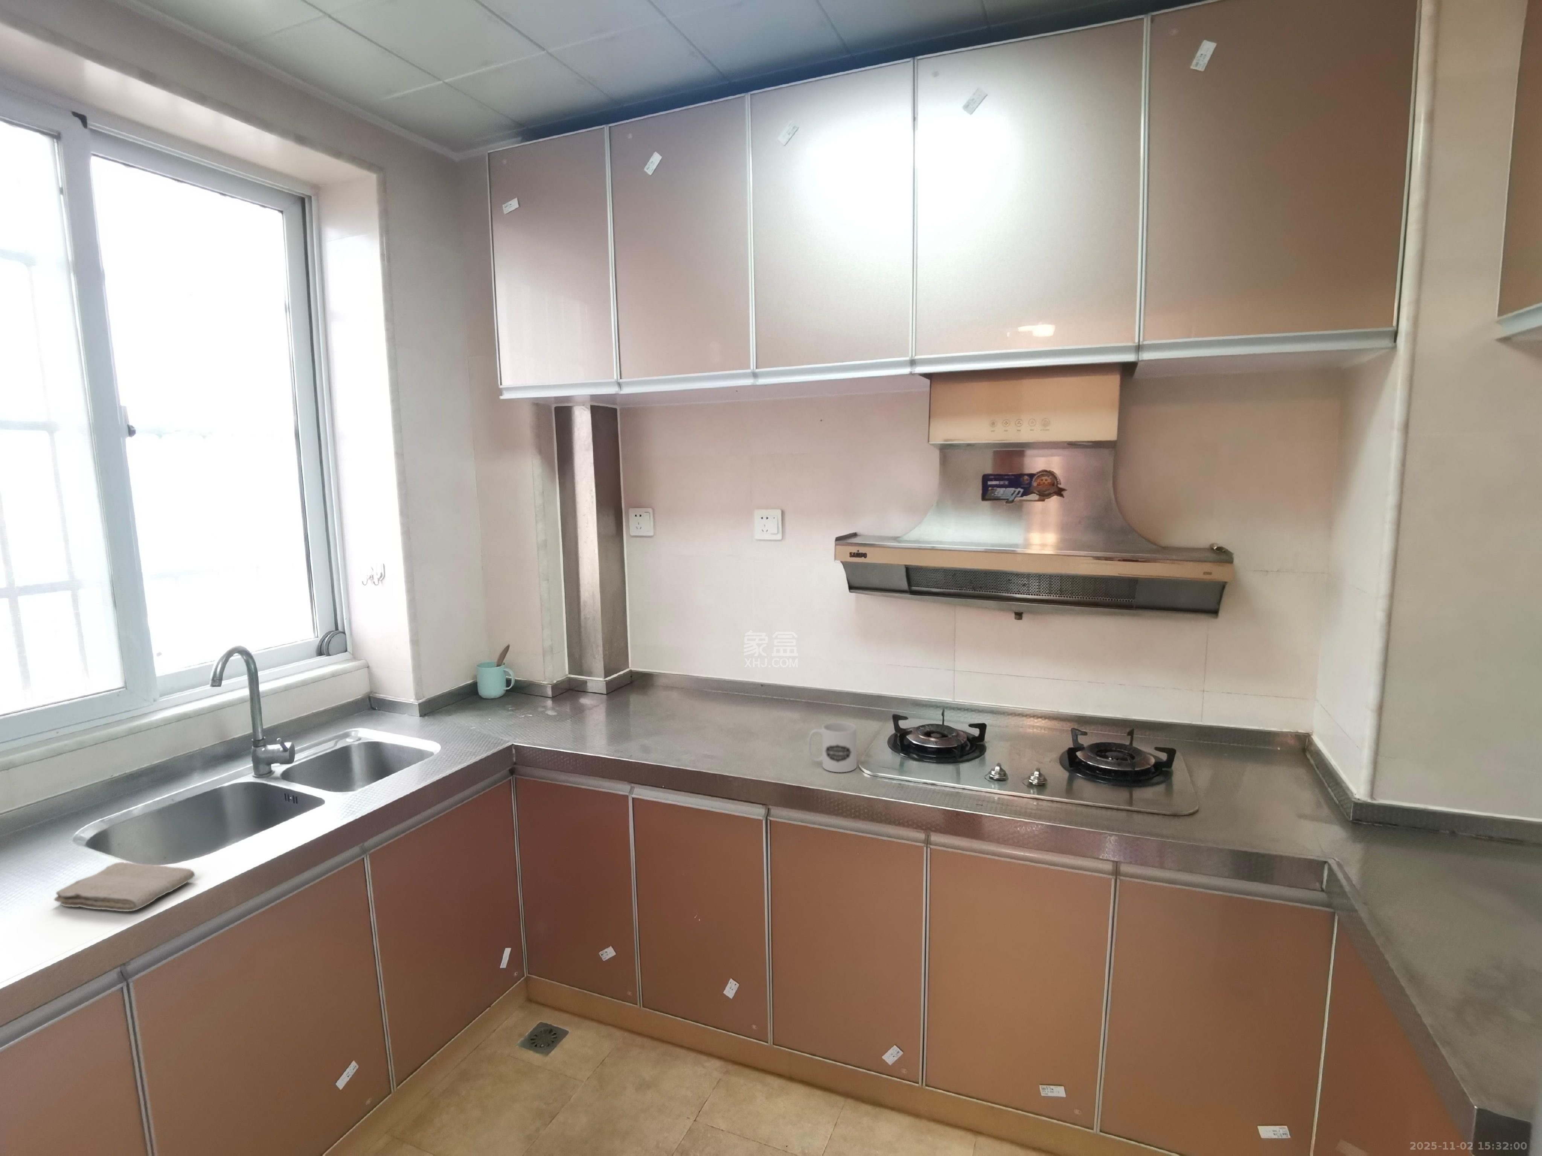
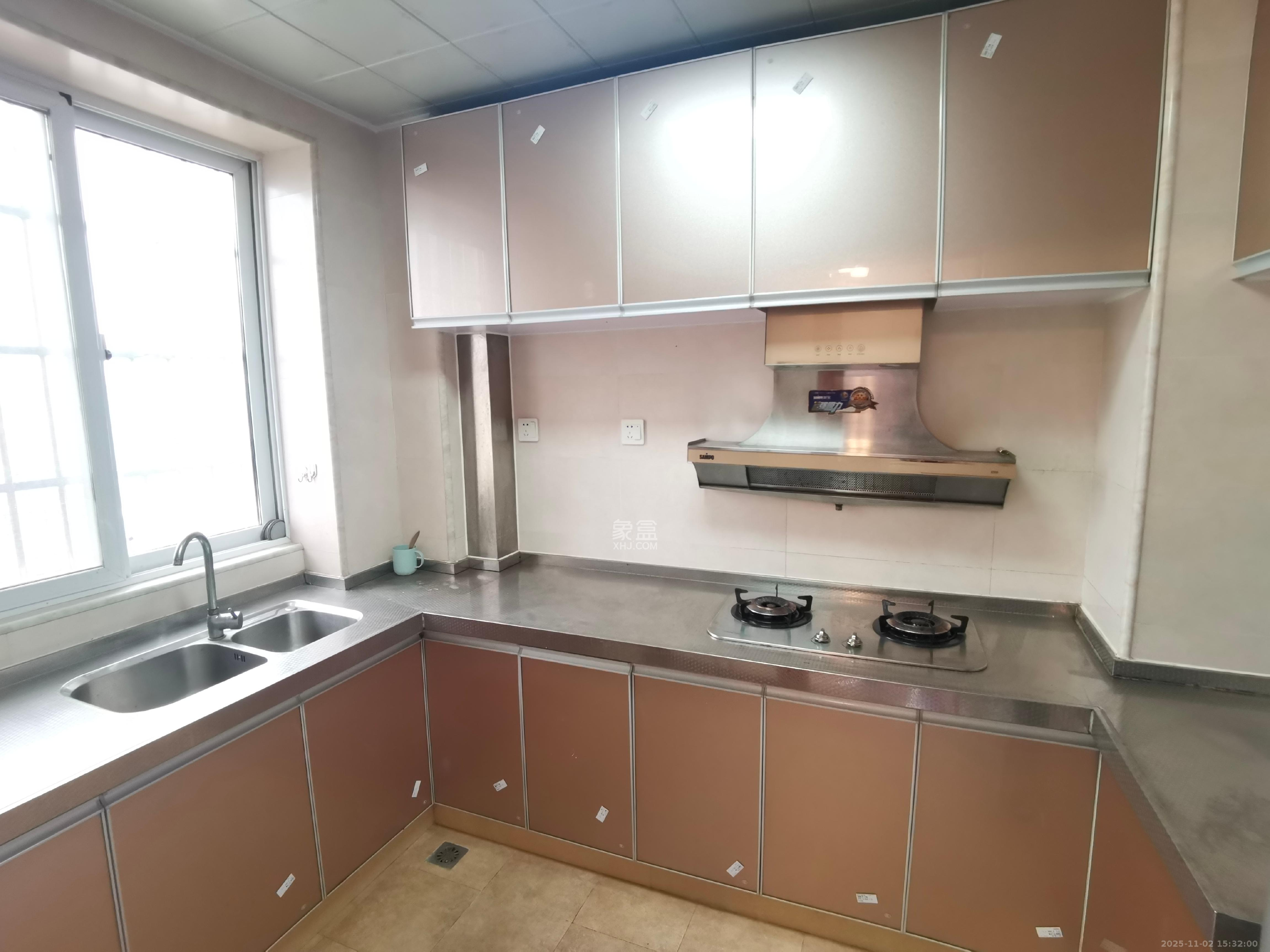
- mug (832, 746)
- washcloth (125, 884)
